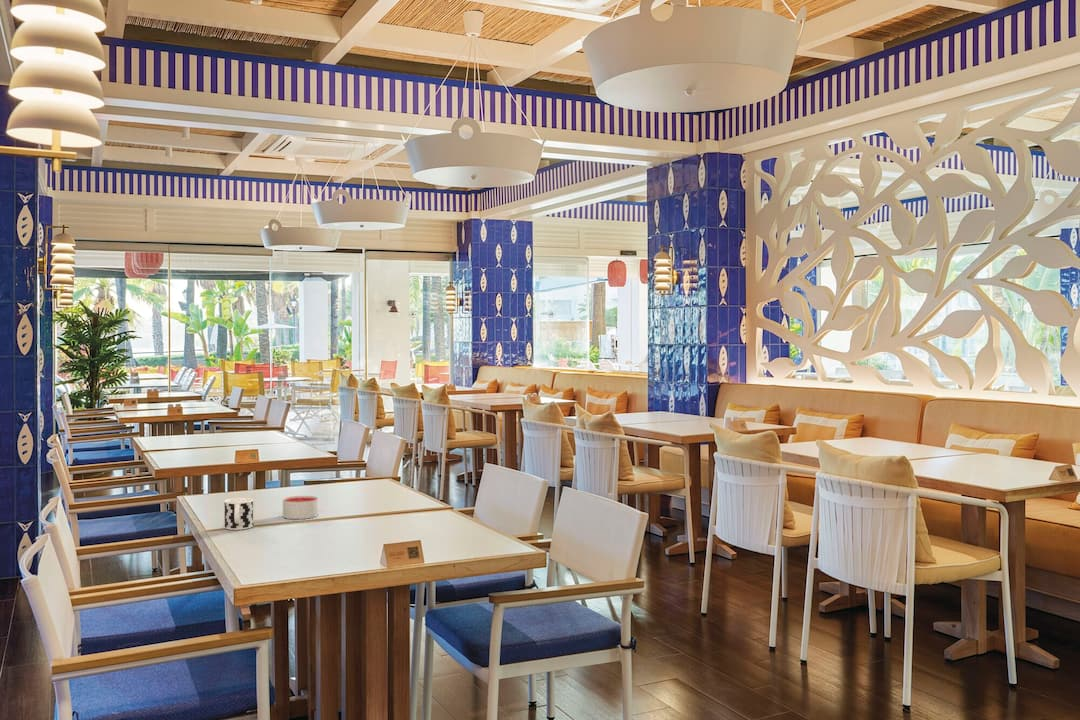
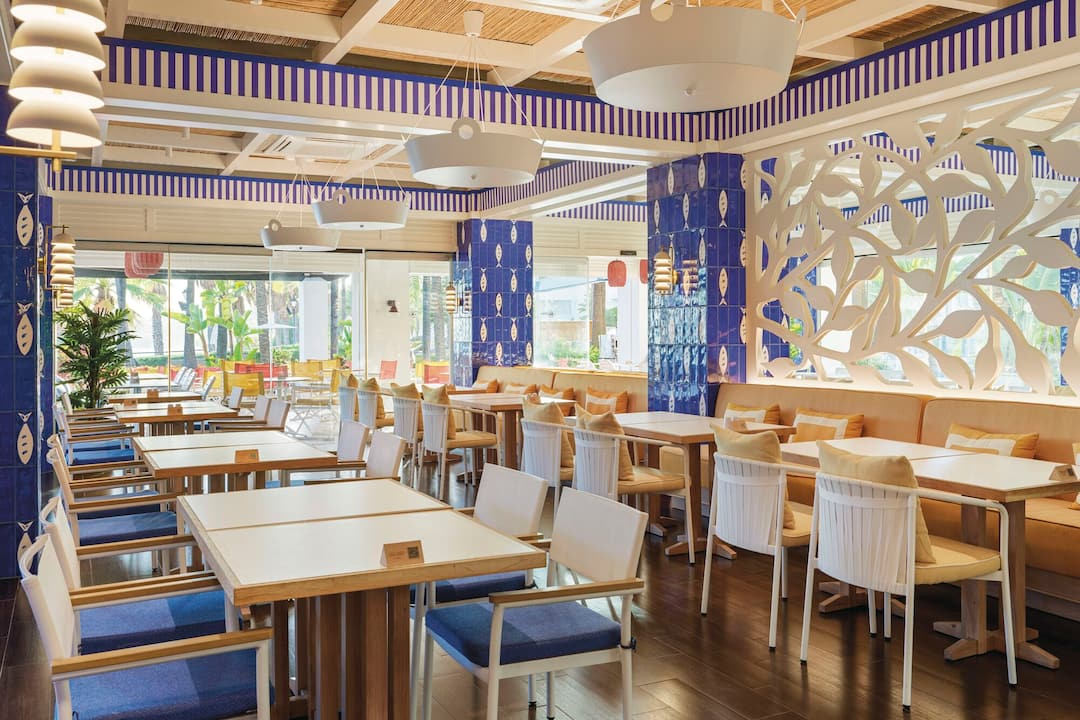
- candle (300, 506)
- cup (238, 514)
